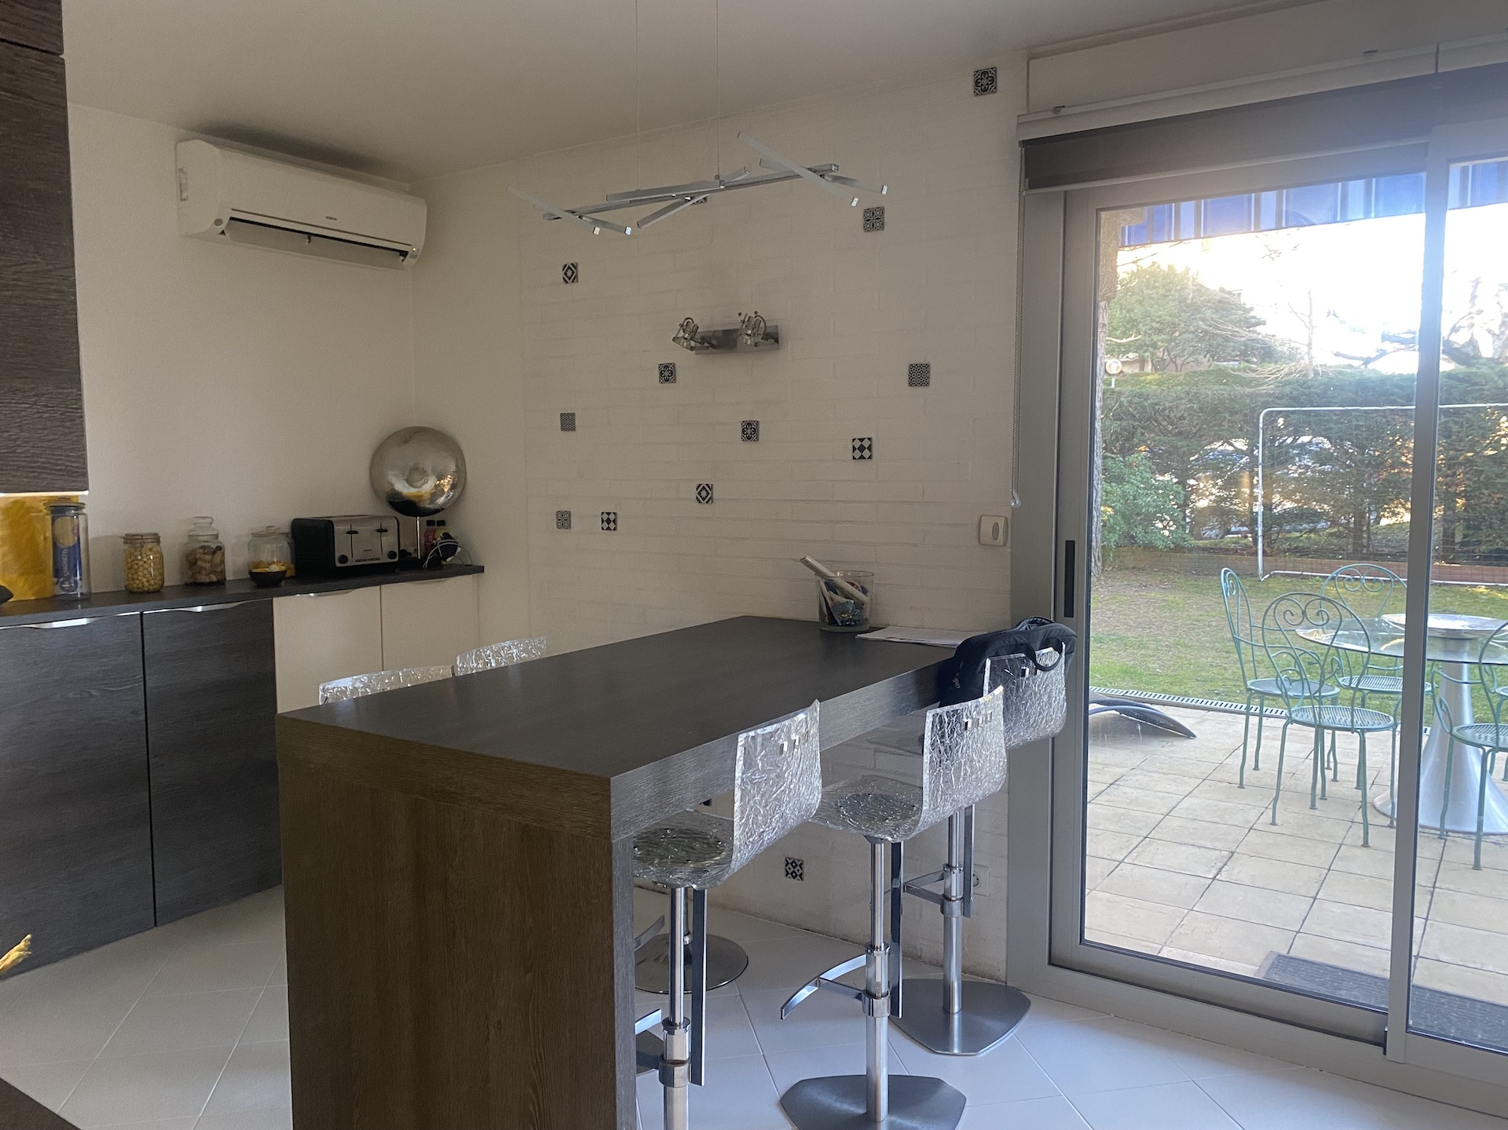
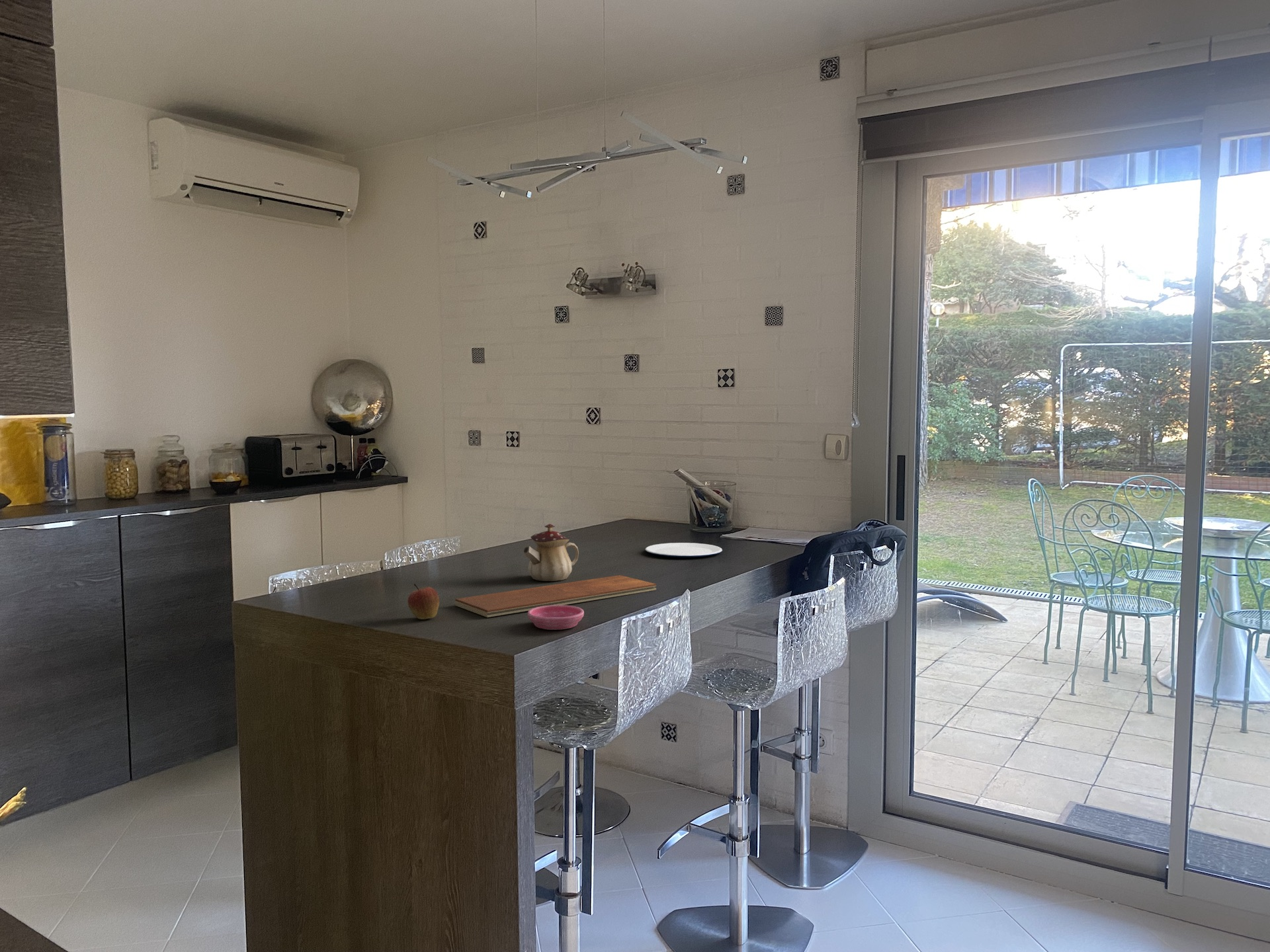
+ fruit (423, 600)
+ plate (683, 550)
+ teapot (552, 550)
+ saucer (556, 617)
+ chopping board (559, 594)
